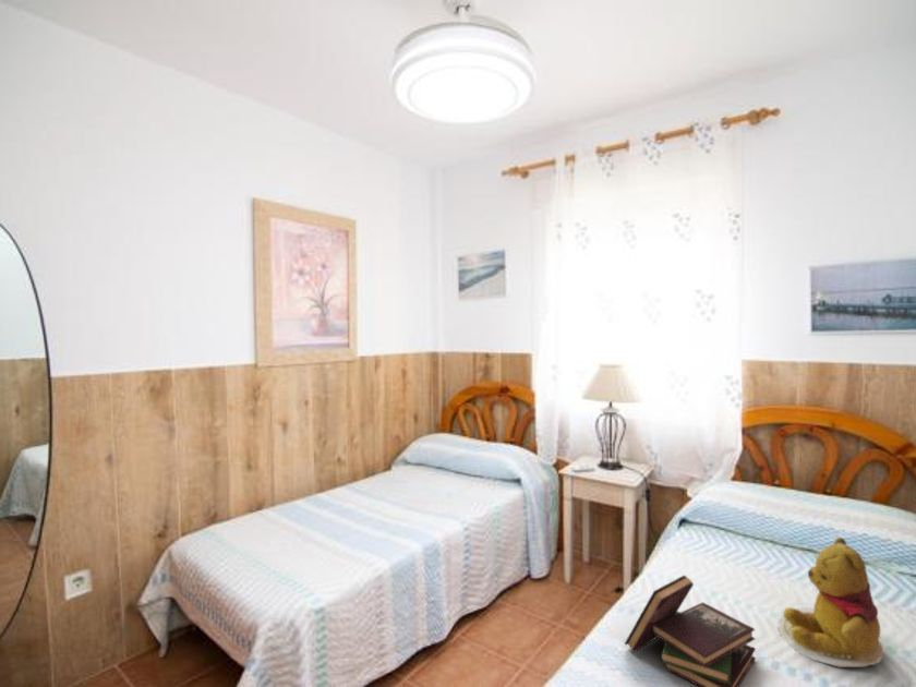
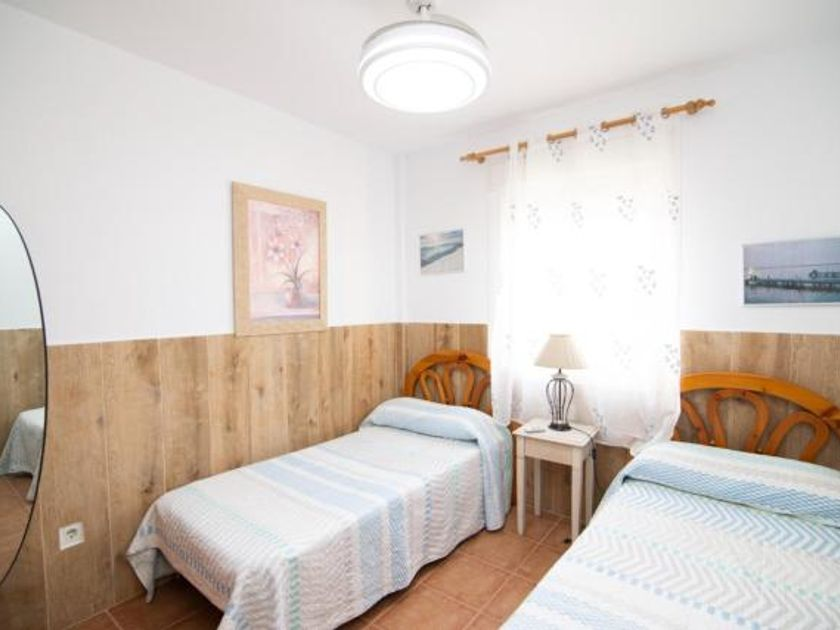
- teddy bear (832, 592)
- book (688, 618)
